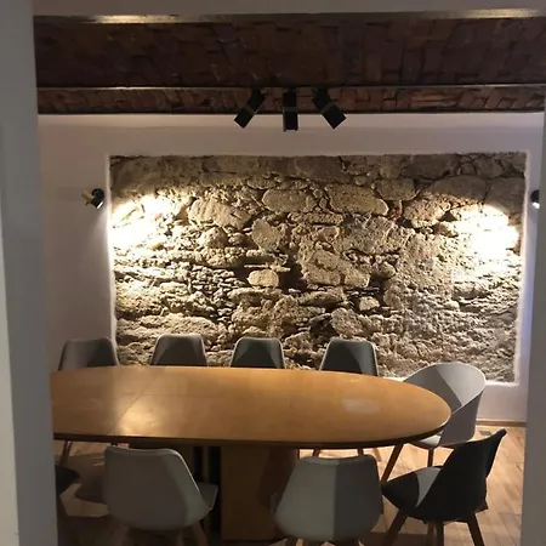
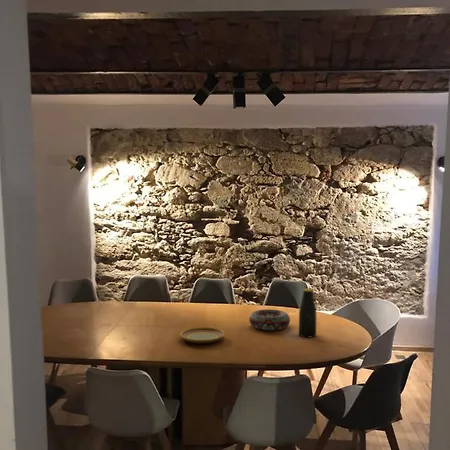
+ plate (202, 336)
+ decorative bowl (269, 319)
+ bottle (307, 312)
